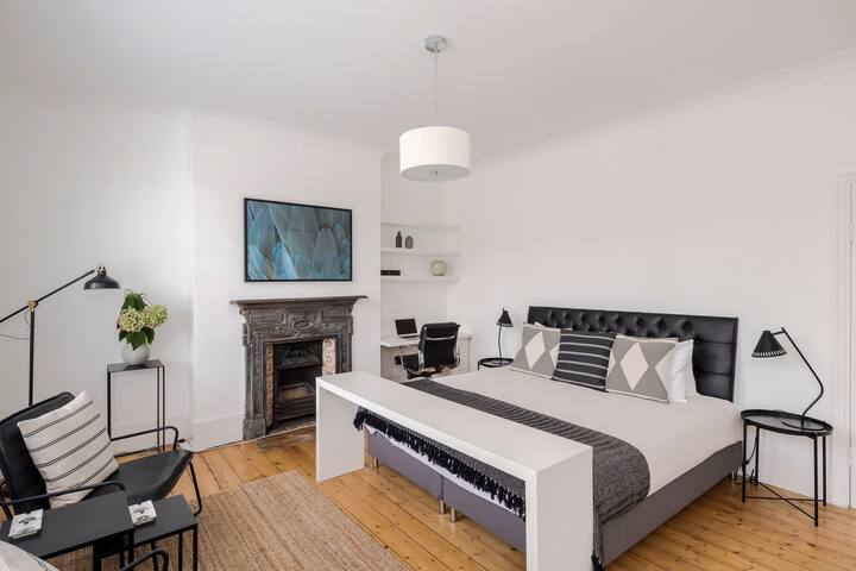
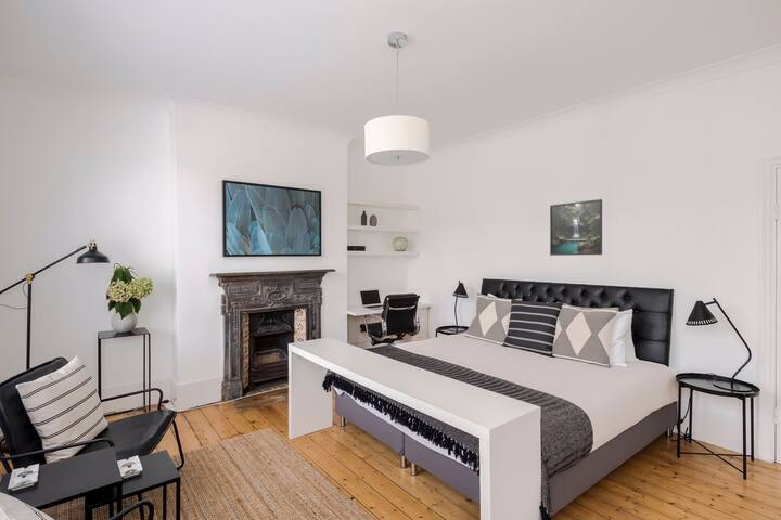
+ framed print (574, 229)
